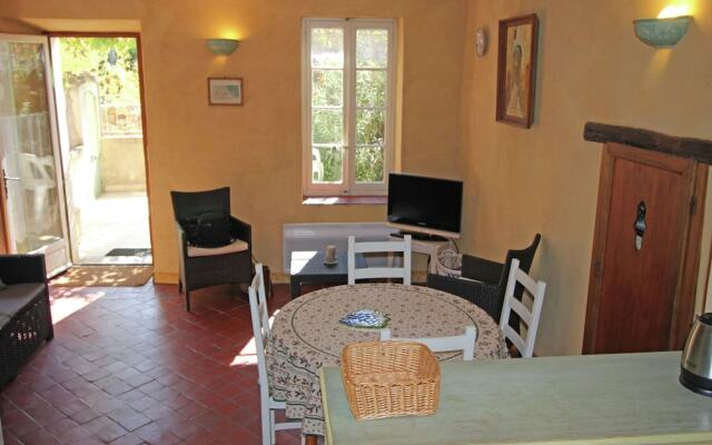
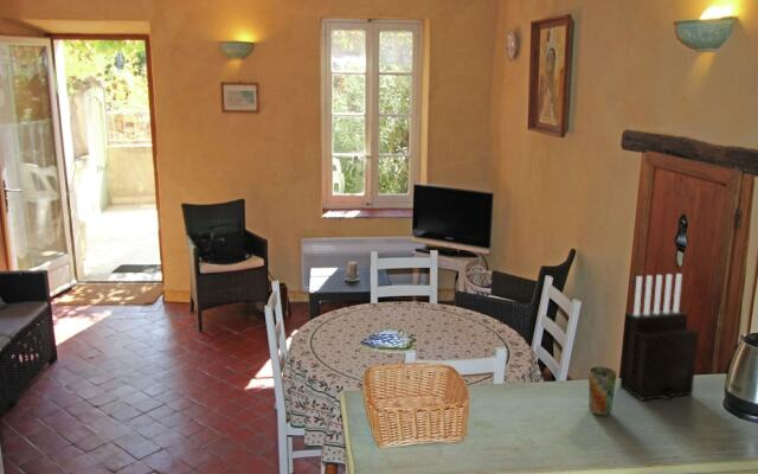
+ cup (600, 391)
+ knife block (662, 335)
